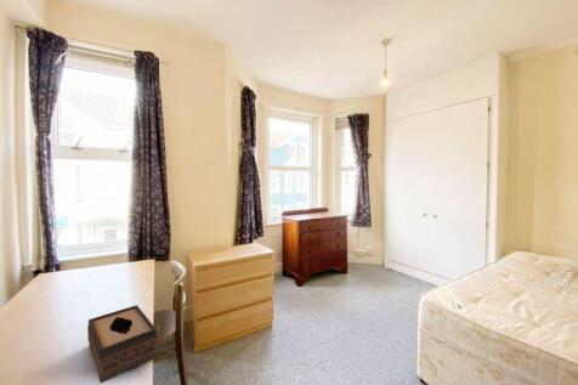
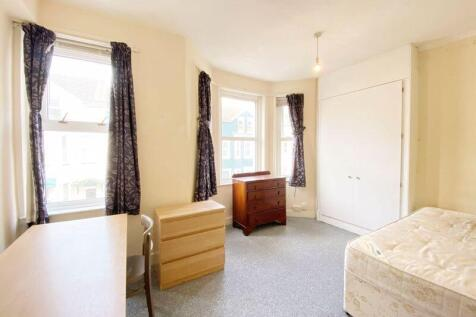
- tissue box (121, 338)
